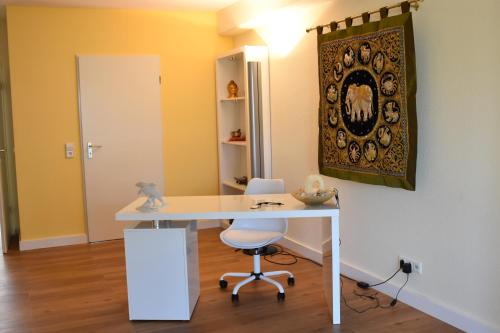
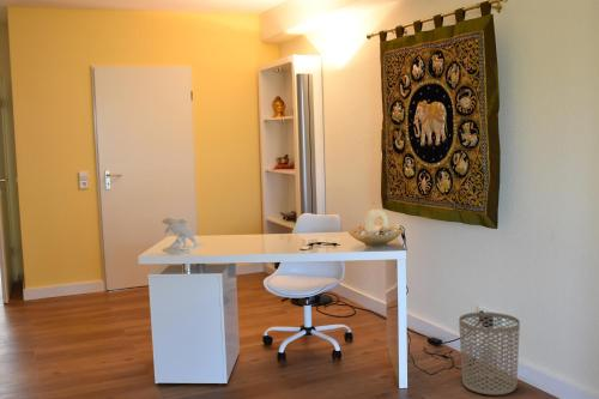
+ waste bin (489, 352)
